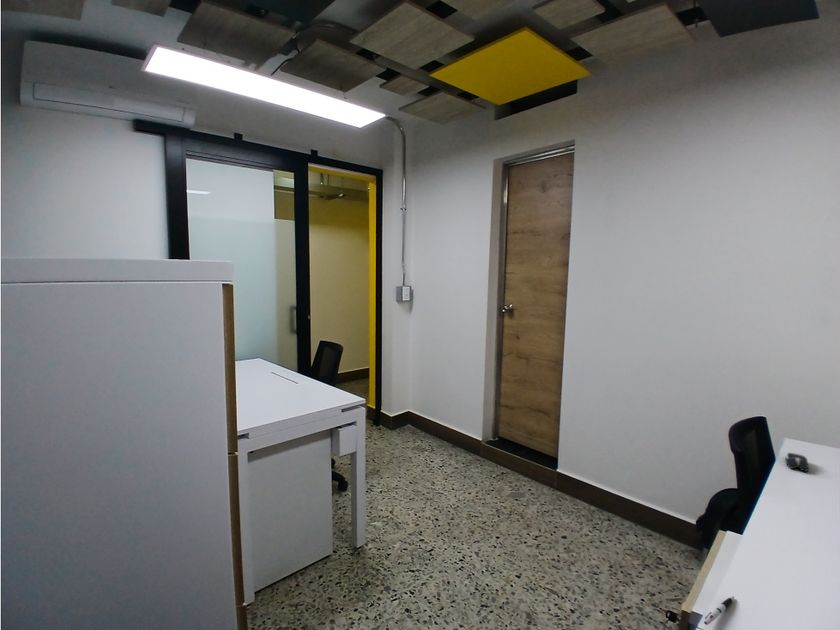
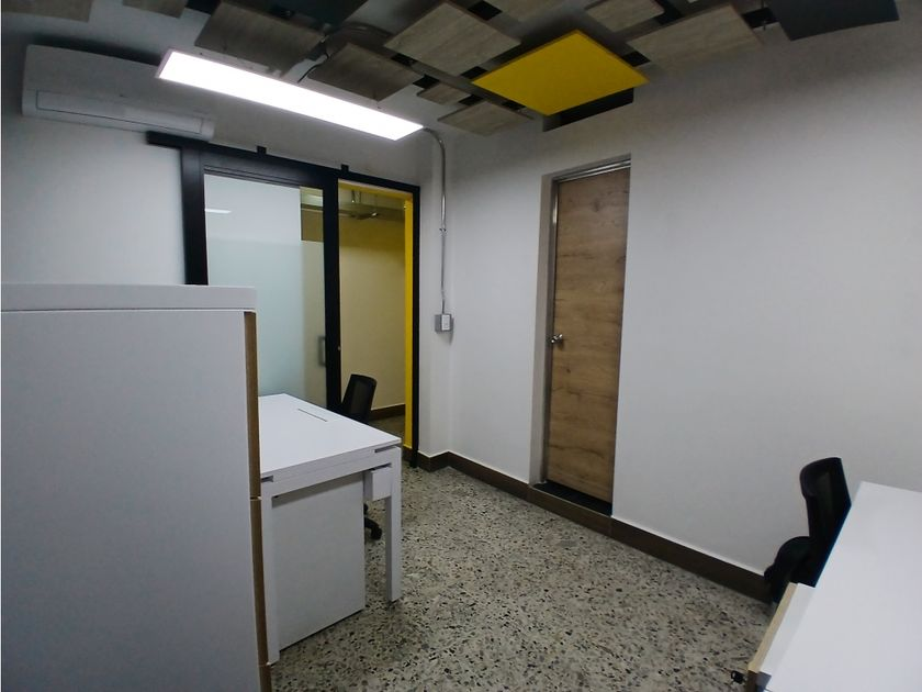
- computer mouse (797, 461)
- pen (719, 608)
